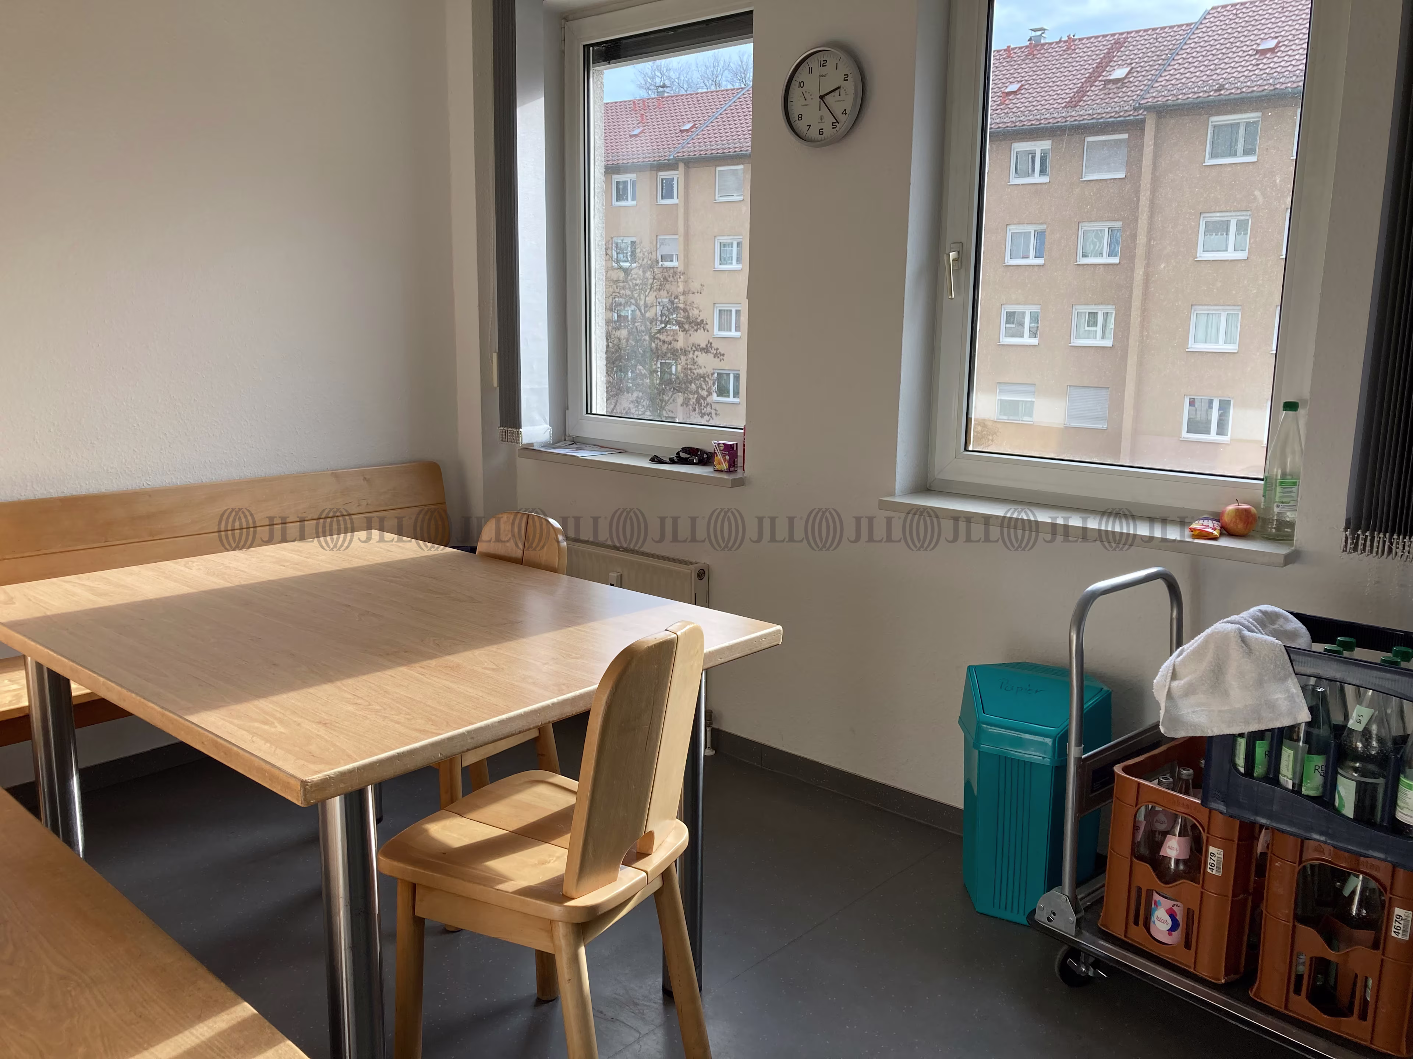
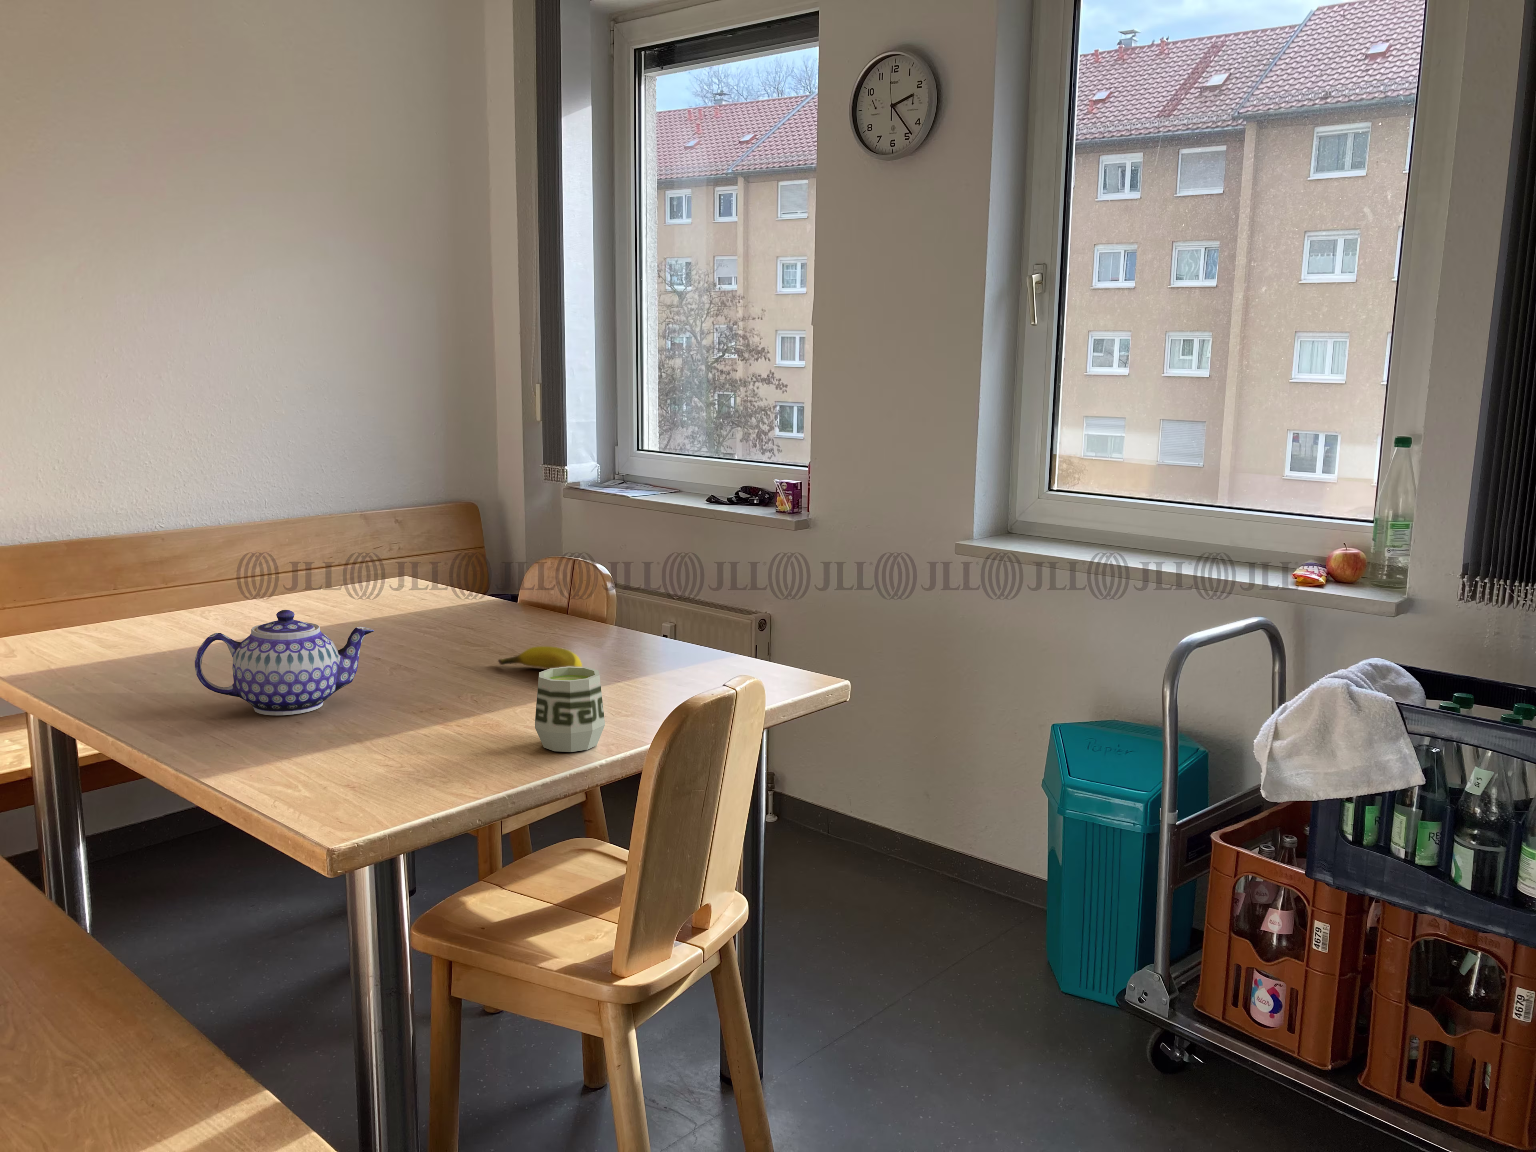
+ banana (547, 661)
+ cup (570, 709)
+ teapot (287, 658)
